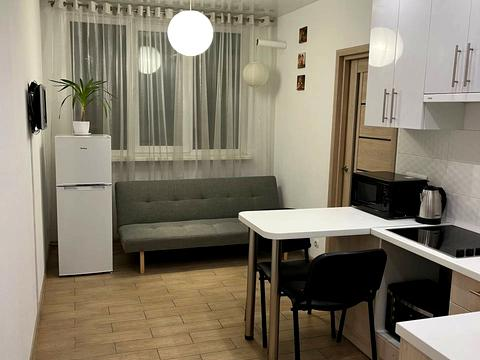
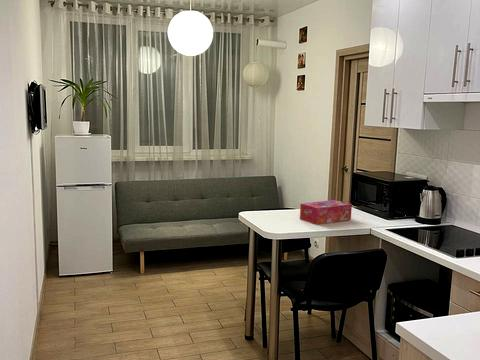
+ tissue box (325, 211)
